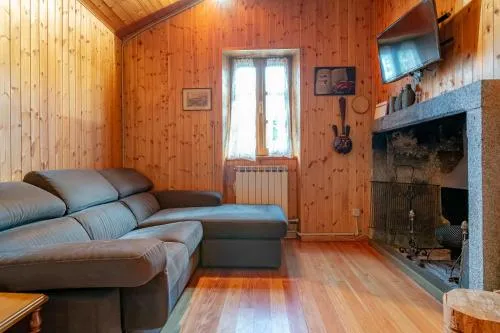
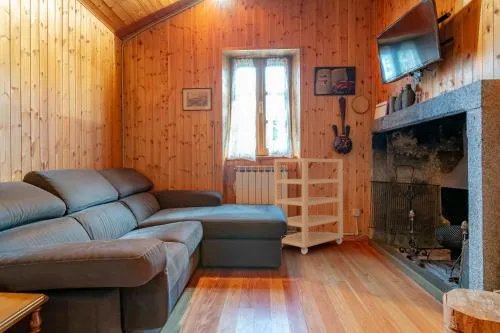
+ shelving unit (309, 202)
